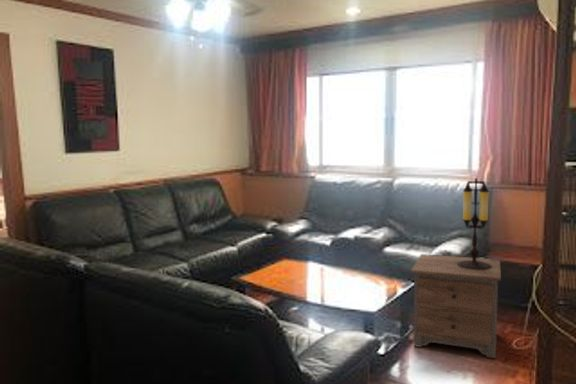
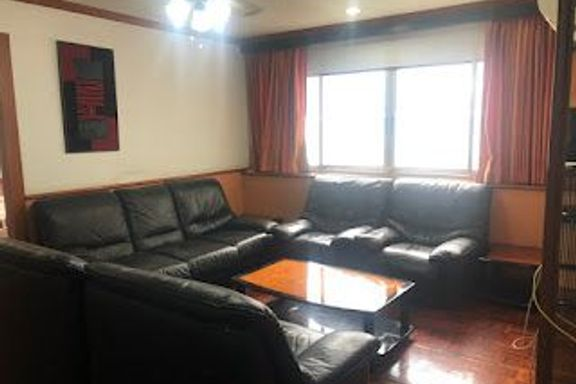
- table lamp (475, 221)
- nightstand (456, 303)
